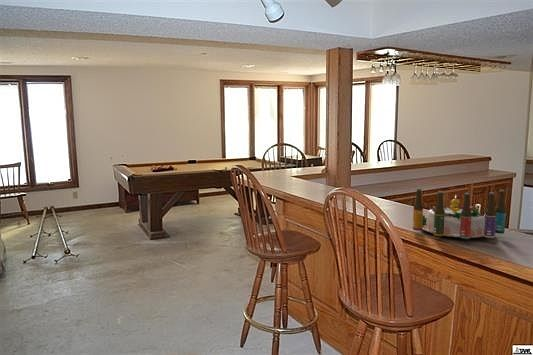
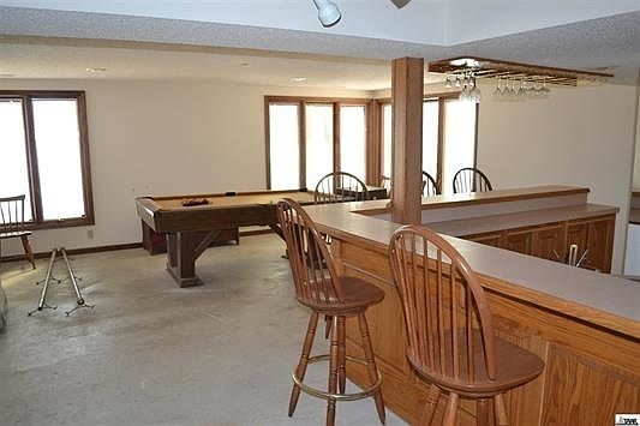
- beer bottle (456, 210)
